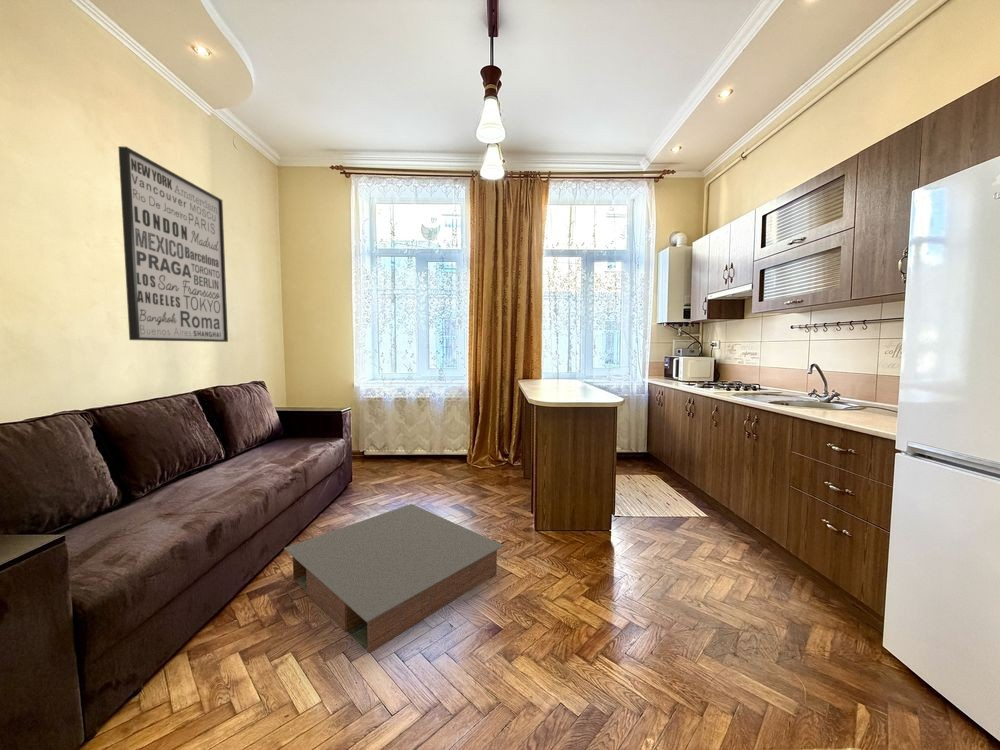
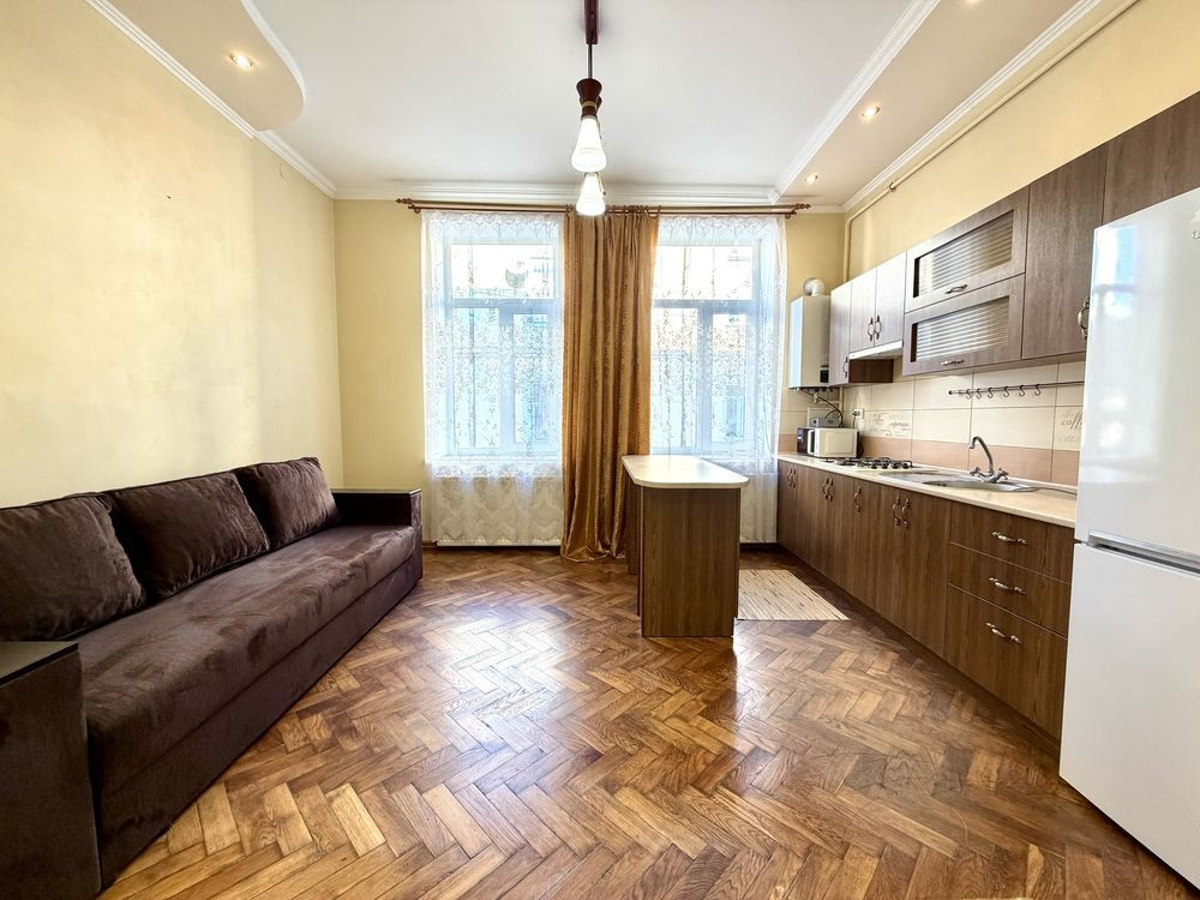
- coffee table (395, 560)
- wall art (182, 260)
